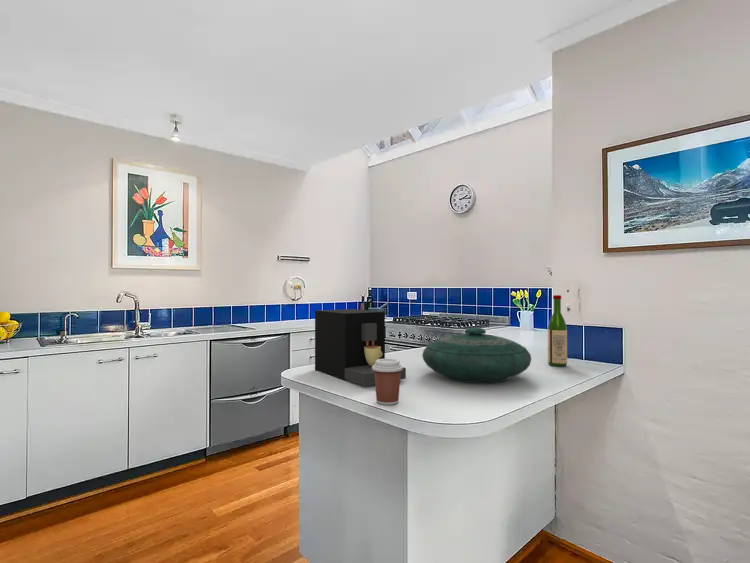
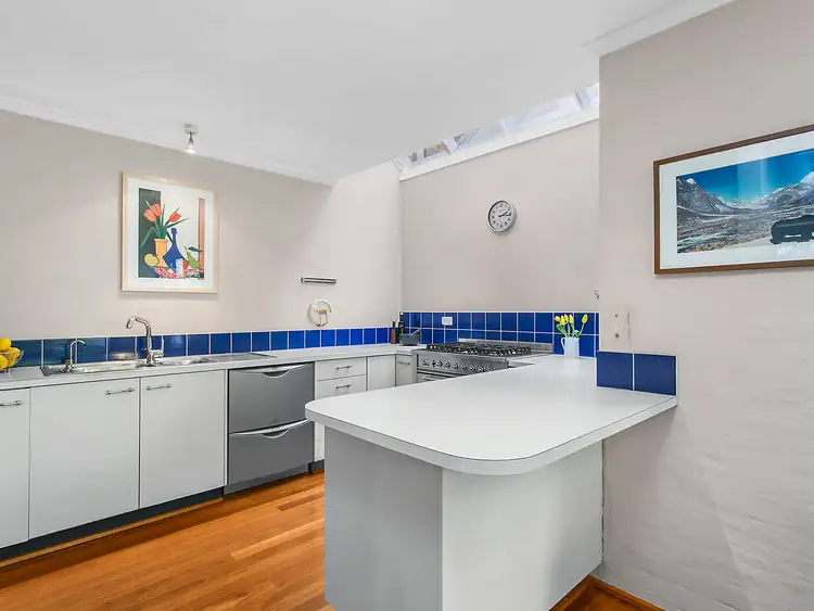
- wine bottle (557, 330)
- decorative bowl (475, 351)
- coffee cup (387, 381)
- coffee maker (357, 343)
